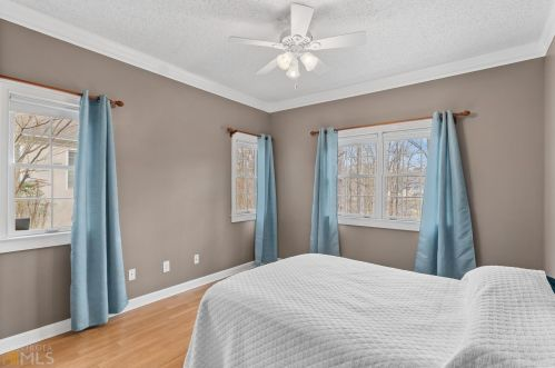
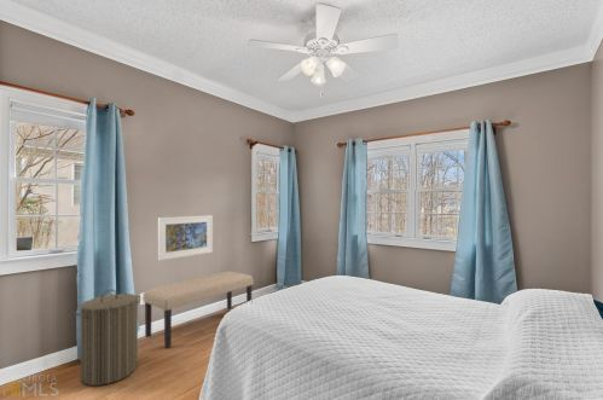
+ bench (203, 298)
+ laundry hamper (110, 330)
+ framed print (186, 236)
